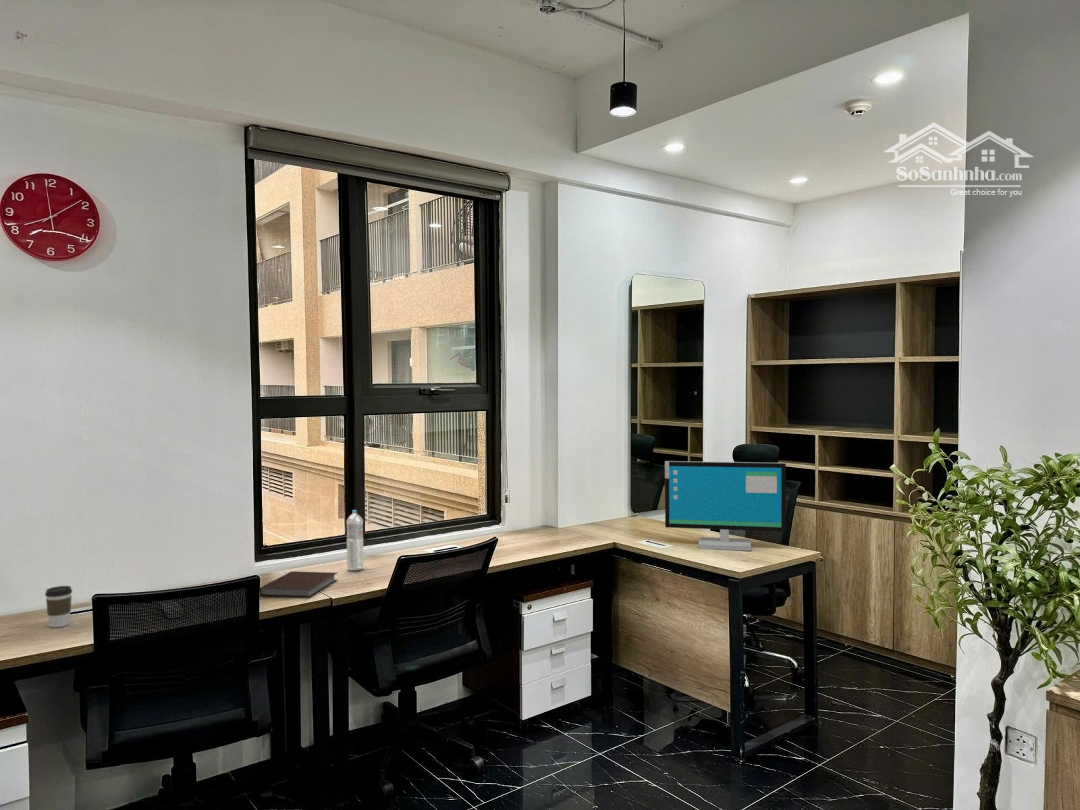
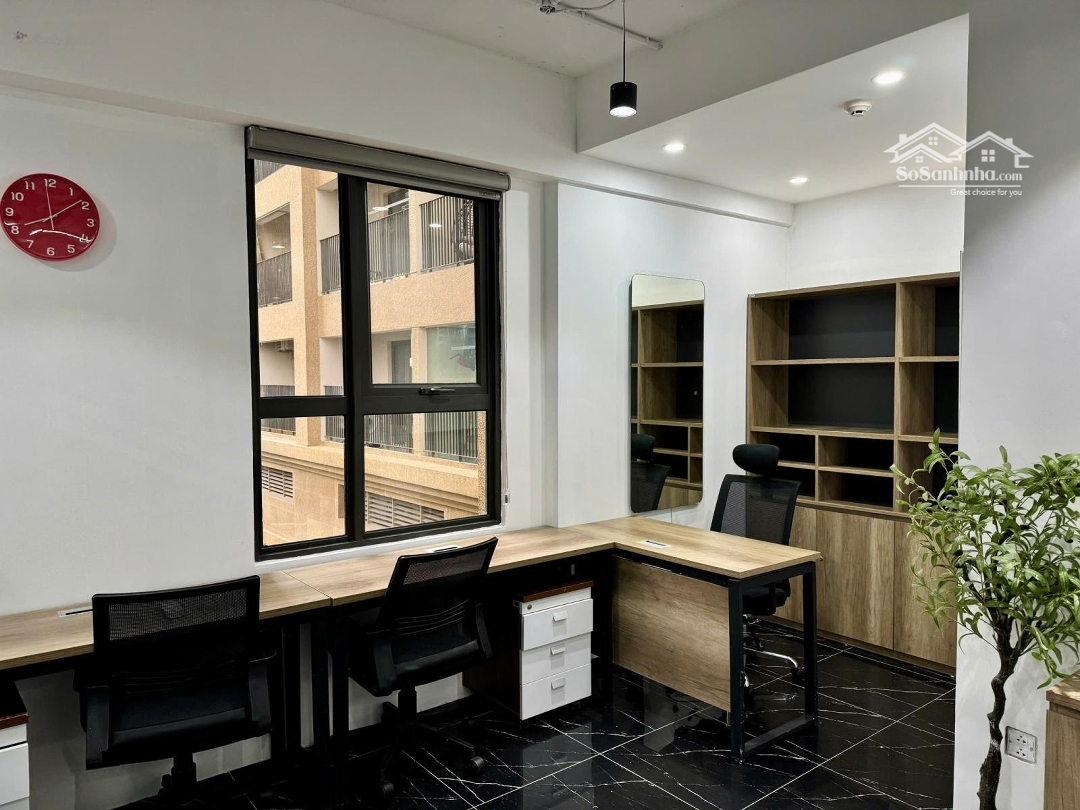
- water bottle (355, 539)
- computer monitor (724, 504)
- coffee cup (59, 606)
- notebook (299, 583)
